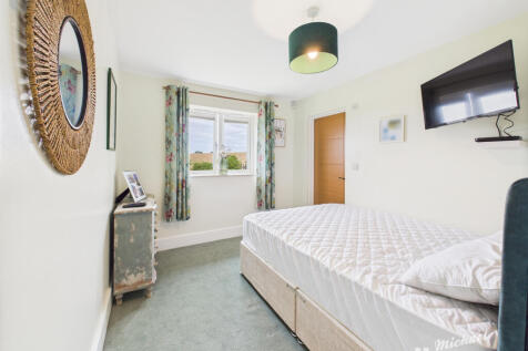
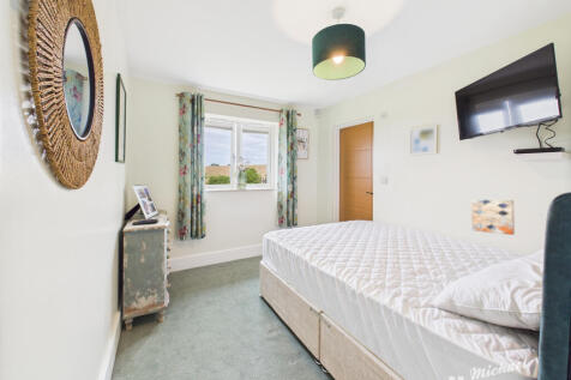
+ wall art (491, 216)
